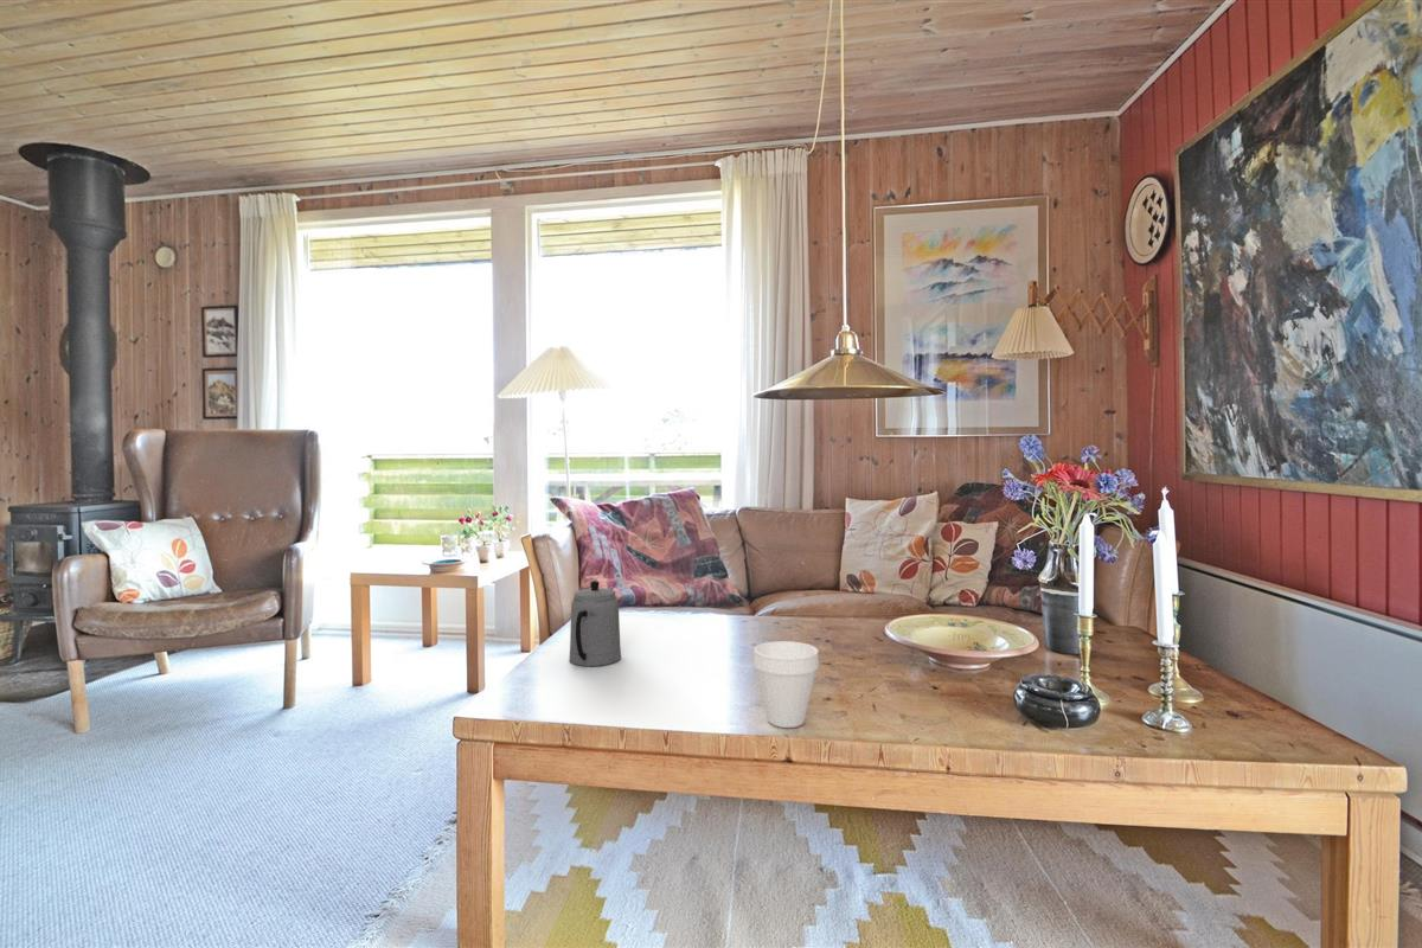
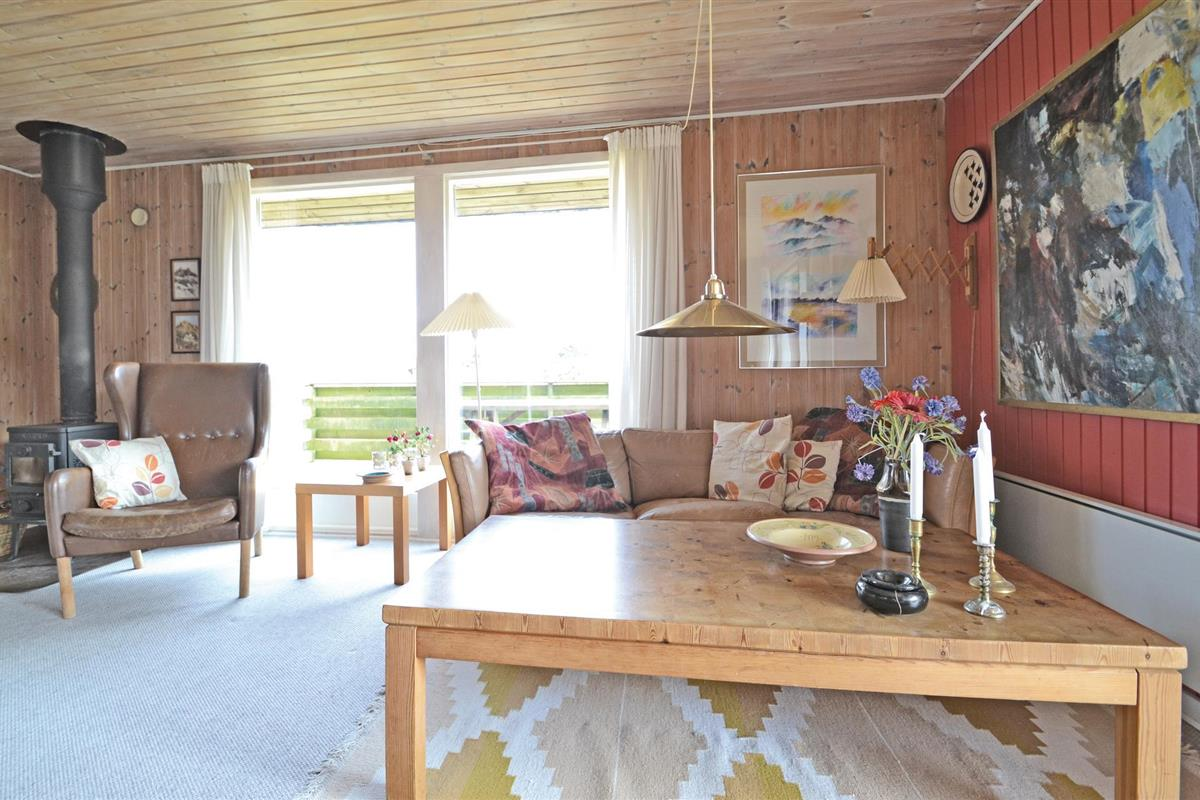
- teapot (596, 619)
- cup (786, 685)
